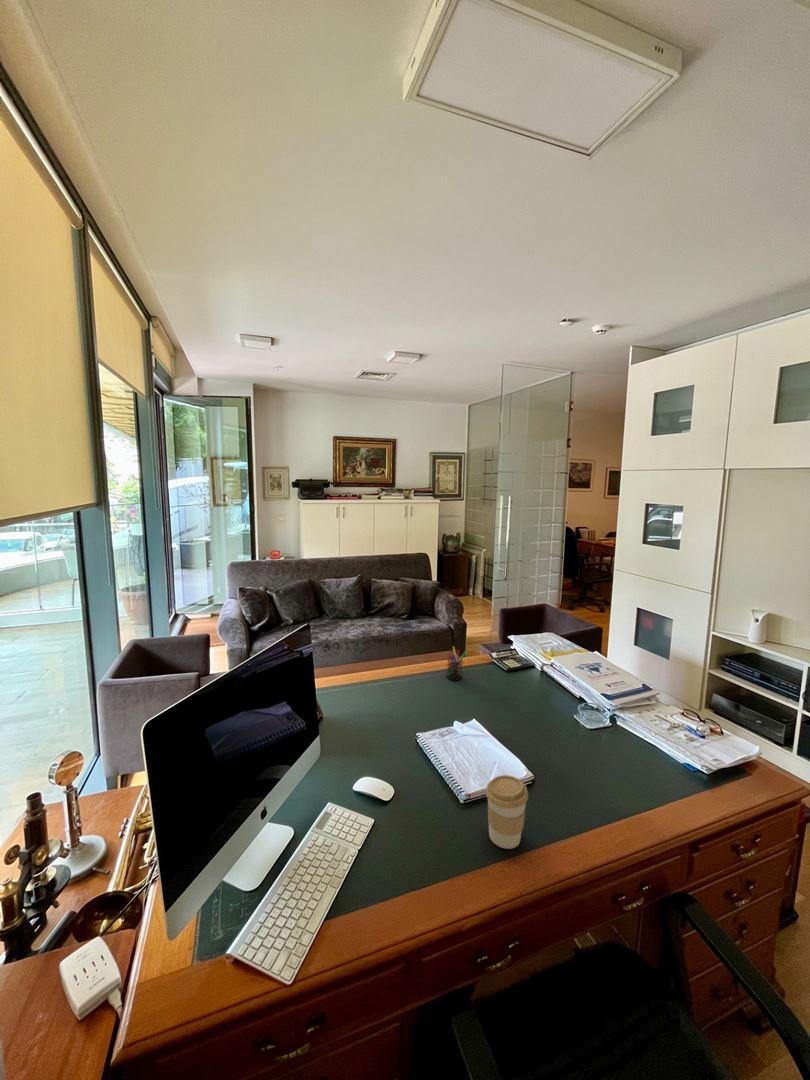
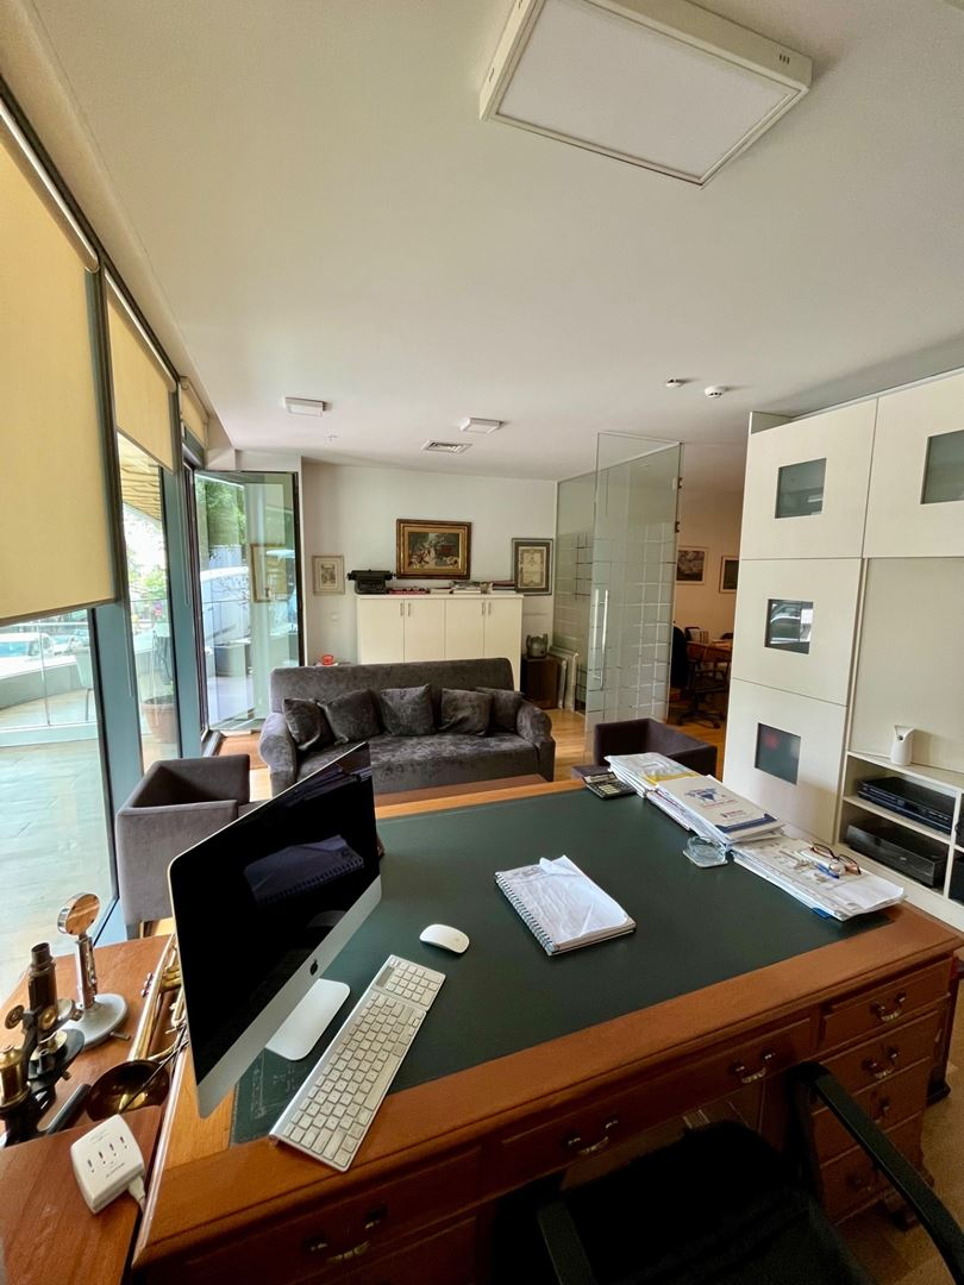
- pen holder (457, 662)
- coffee cup (505, 810)
